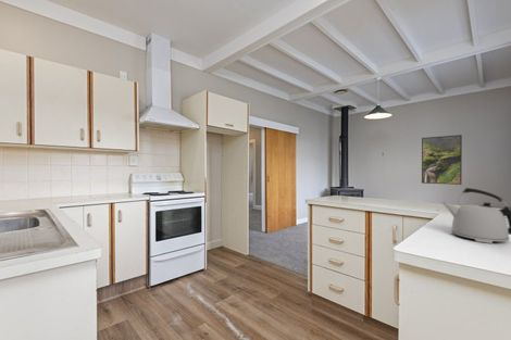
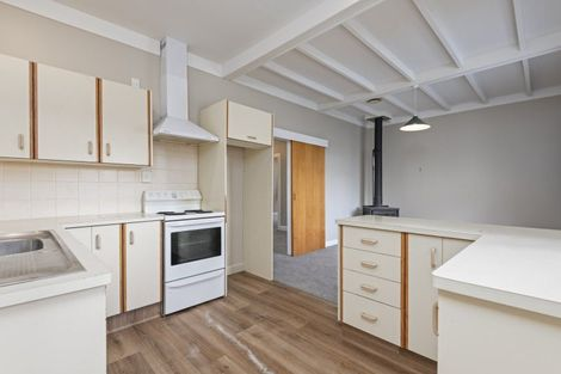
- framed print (440, 160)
- kettle (476, 212)
